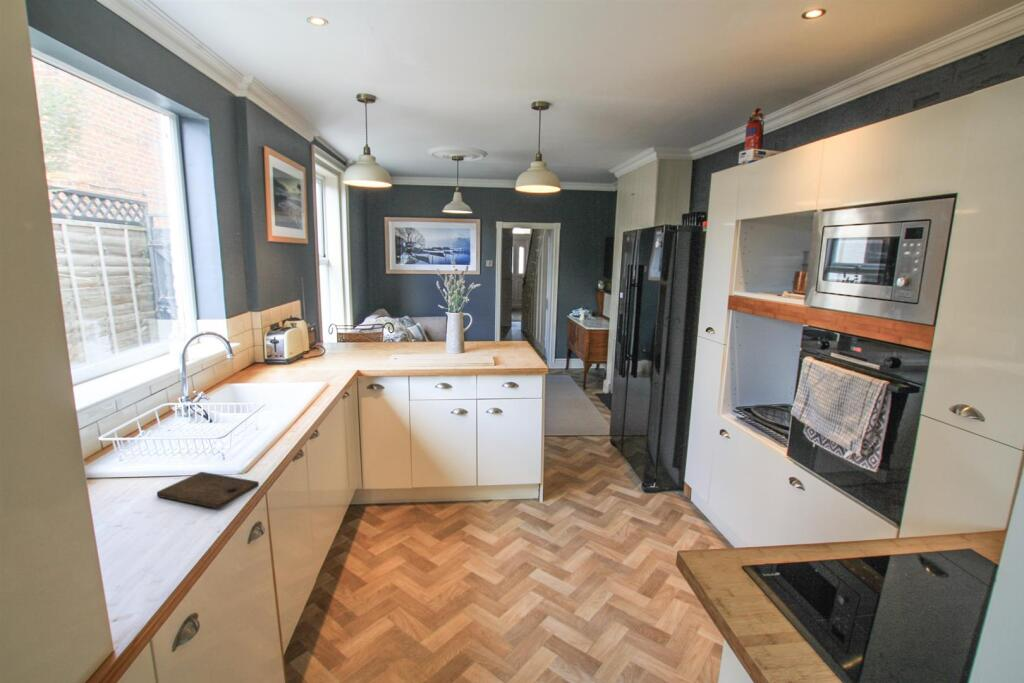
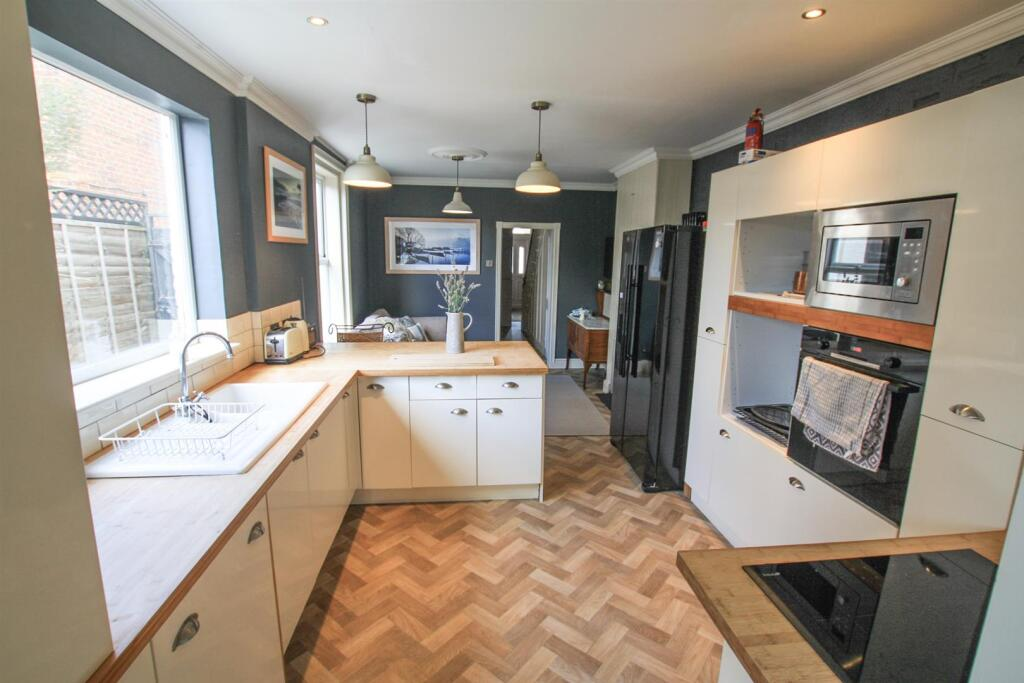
- cutting board (209, 488)
